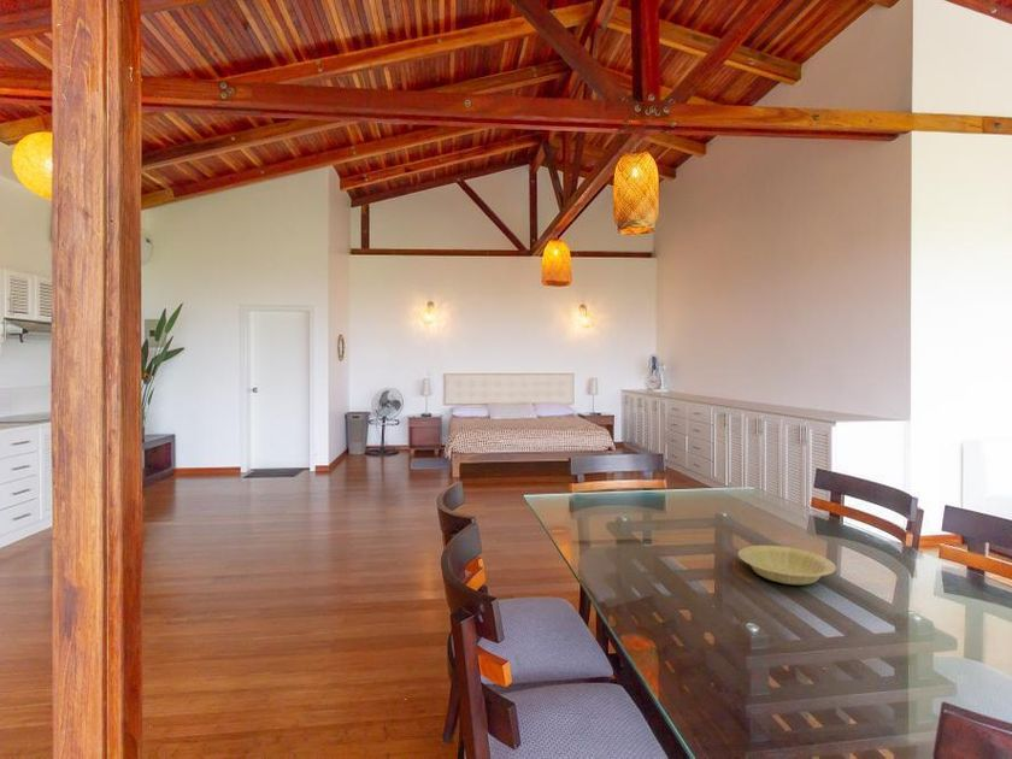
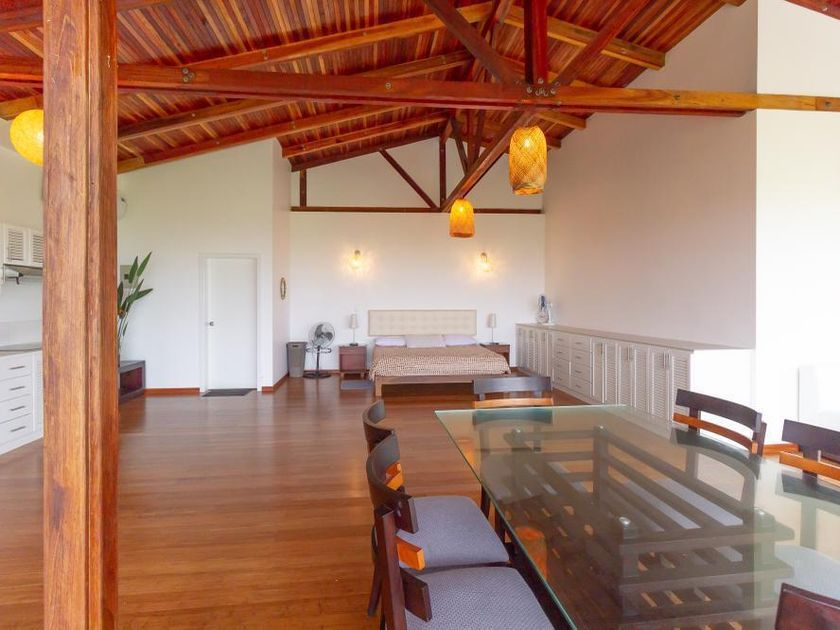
- bowl (784, 567)
